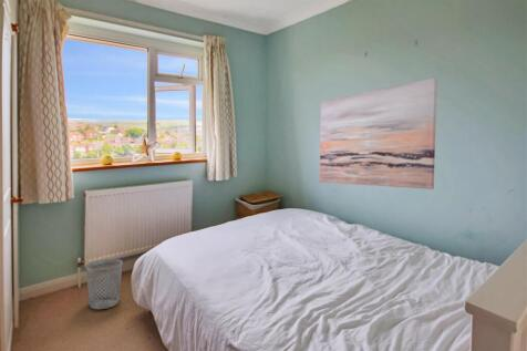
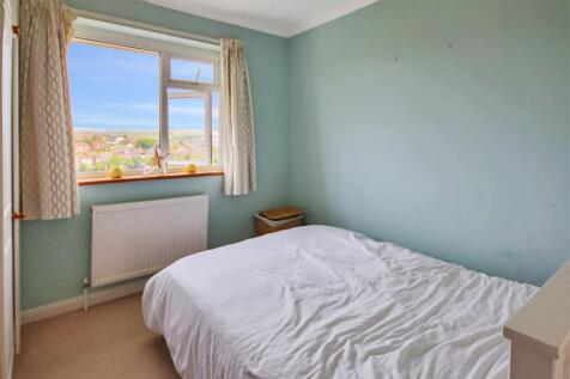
- wall art (369, 138)
- wastebasket (104, 283)
